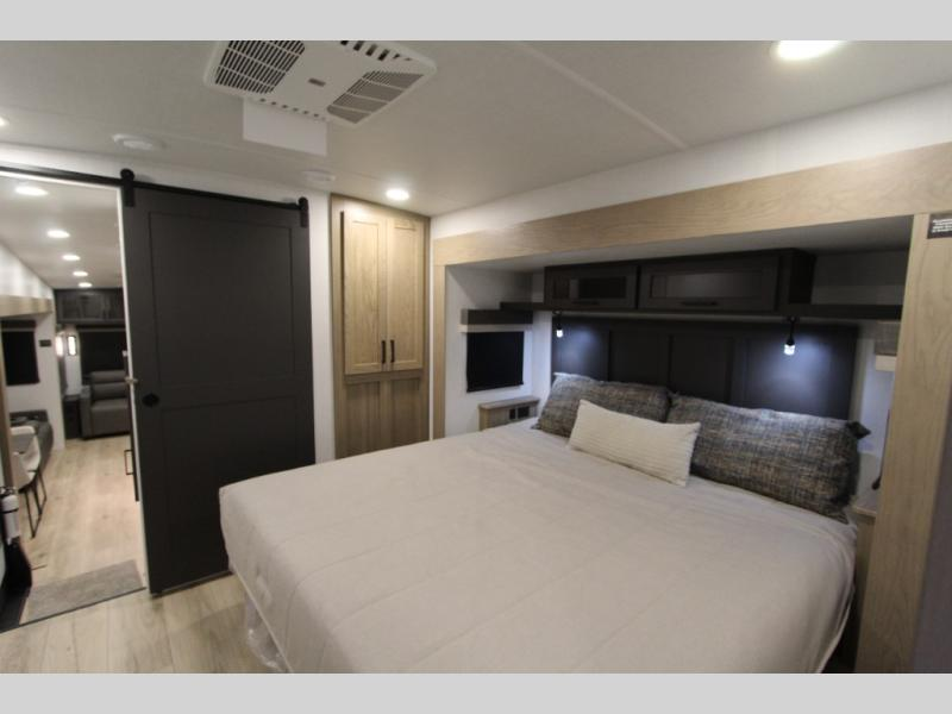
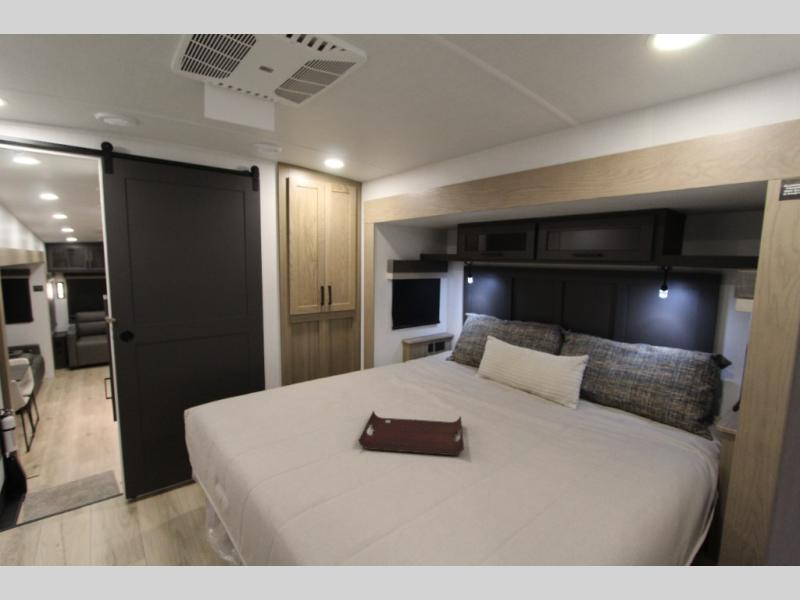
+ serving tray (413, 431)
